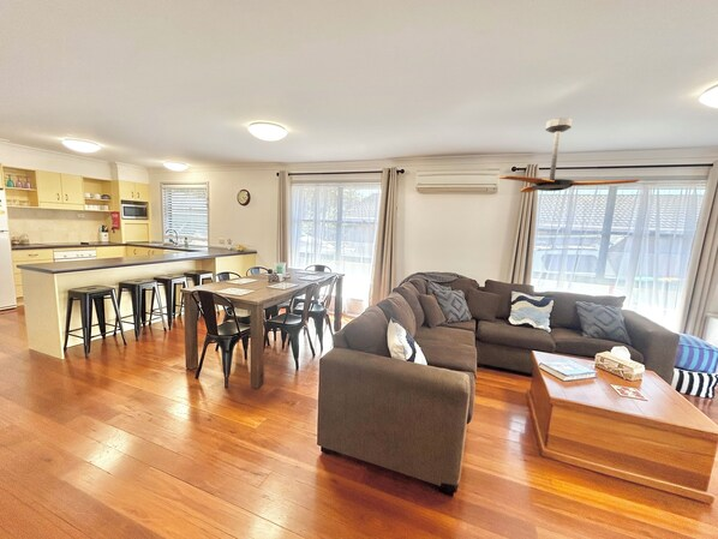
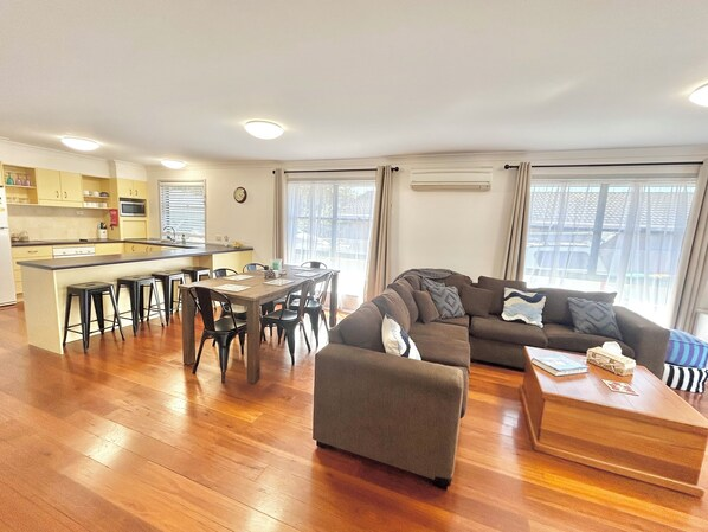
- ceiling fan (557, 151)
